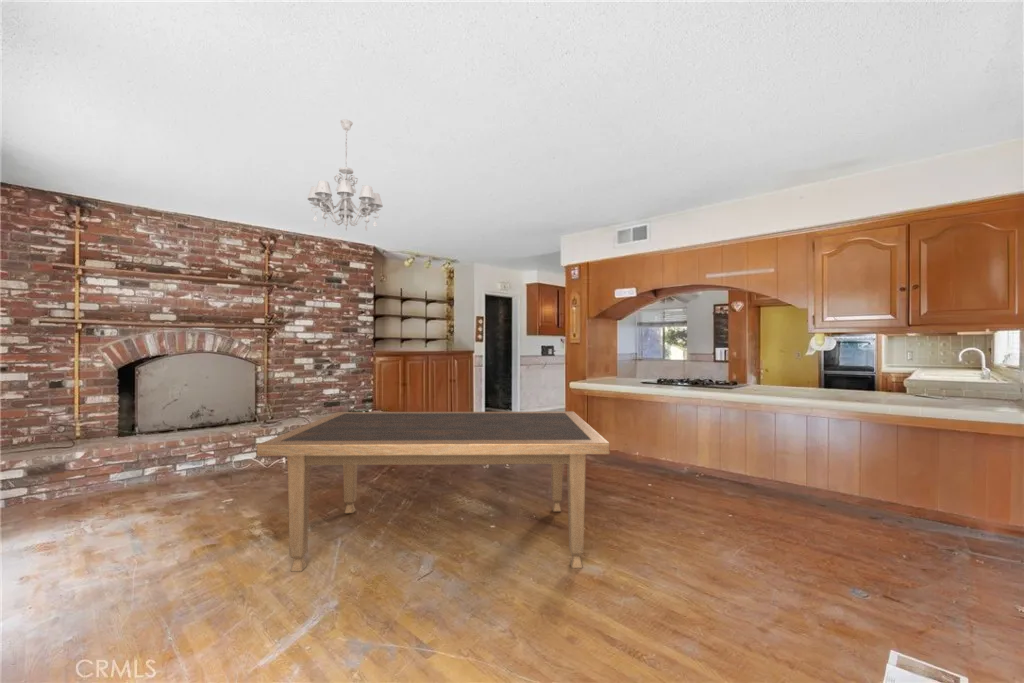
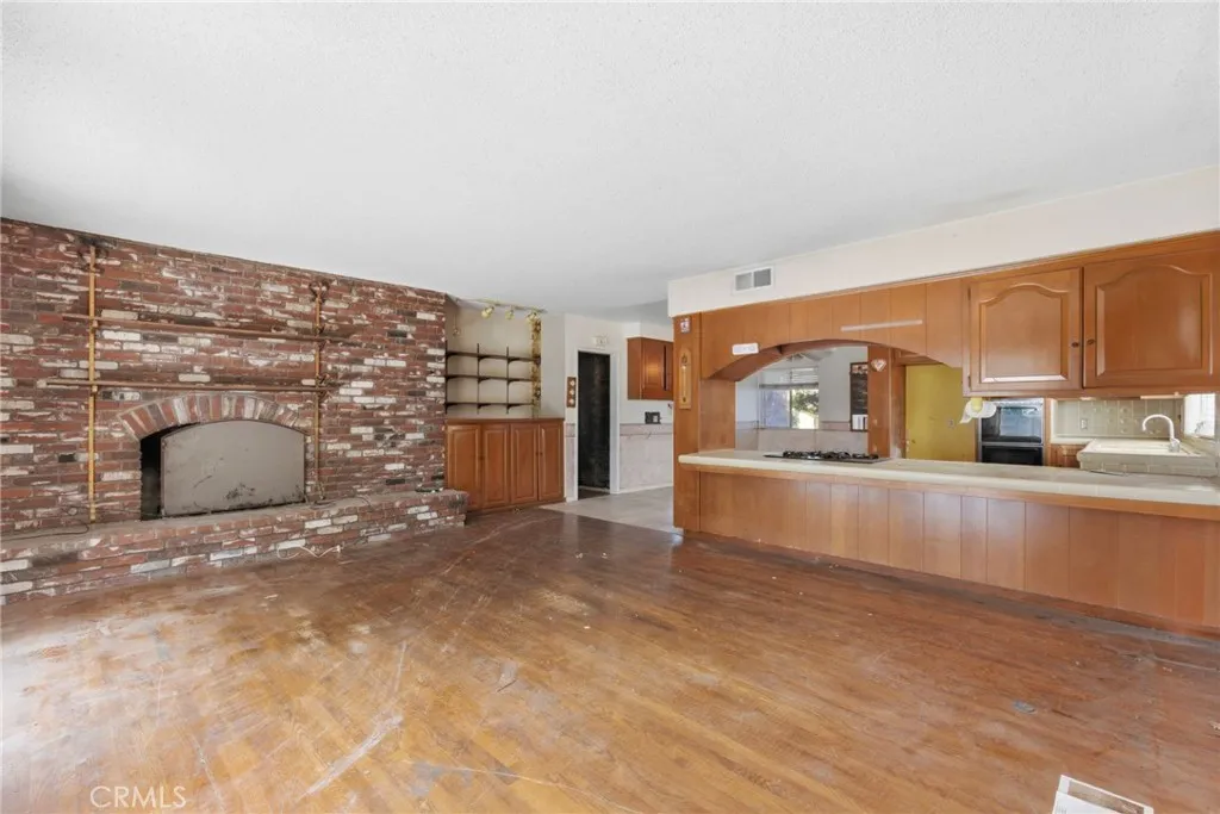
- chandelier (346, 172)
- dining table (445, 464)
